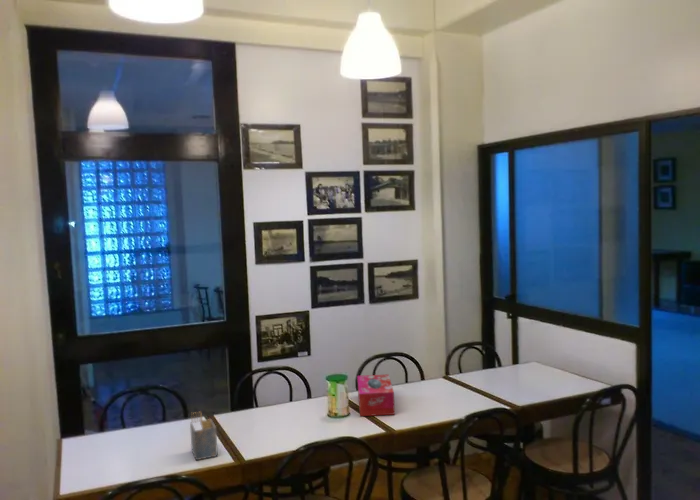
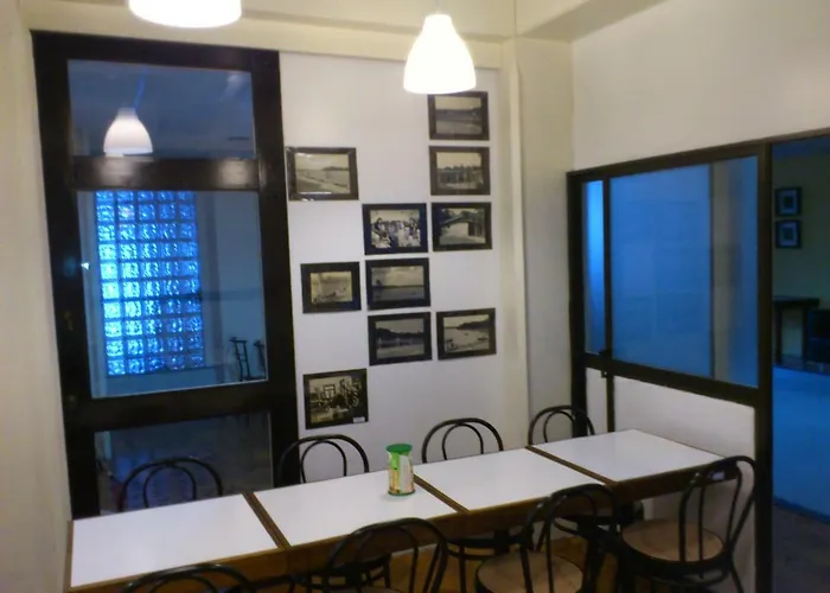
- tissue box (375, 394)
- napkin holder (203, 433)
